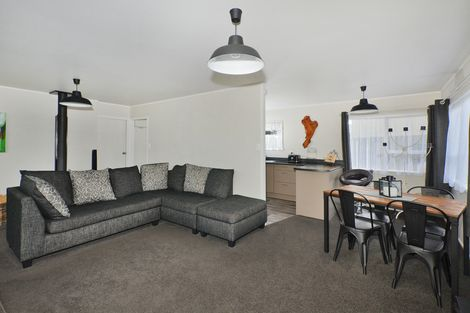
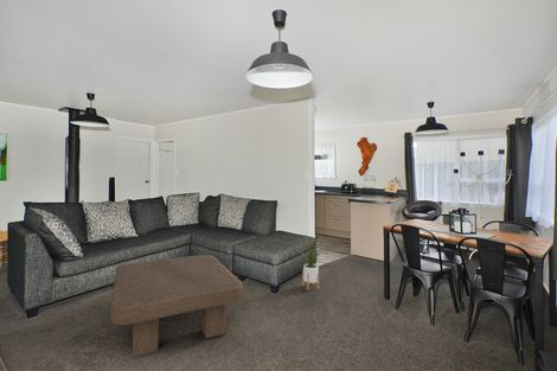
+ house plant (309, 258)
+ coffee table (174, 296)
